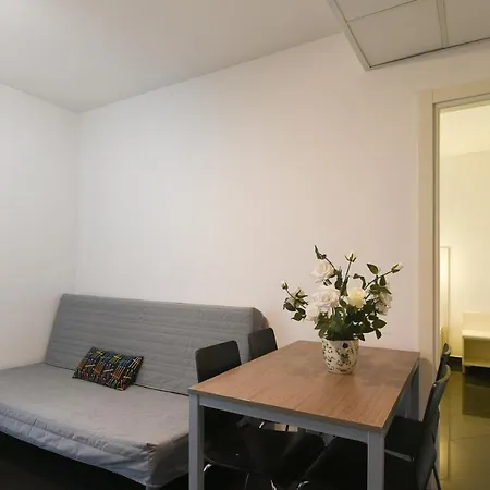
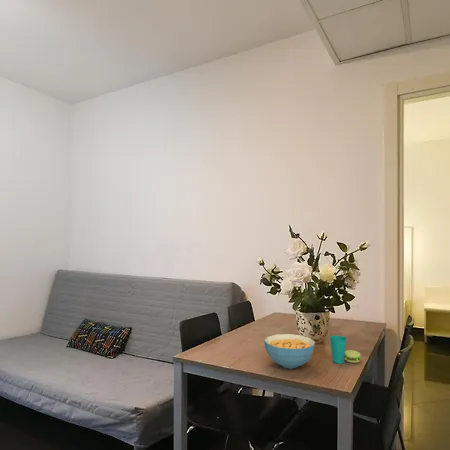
+ cup (344, 349)
+ cereal bowl (289, 353)
